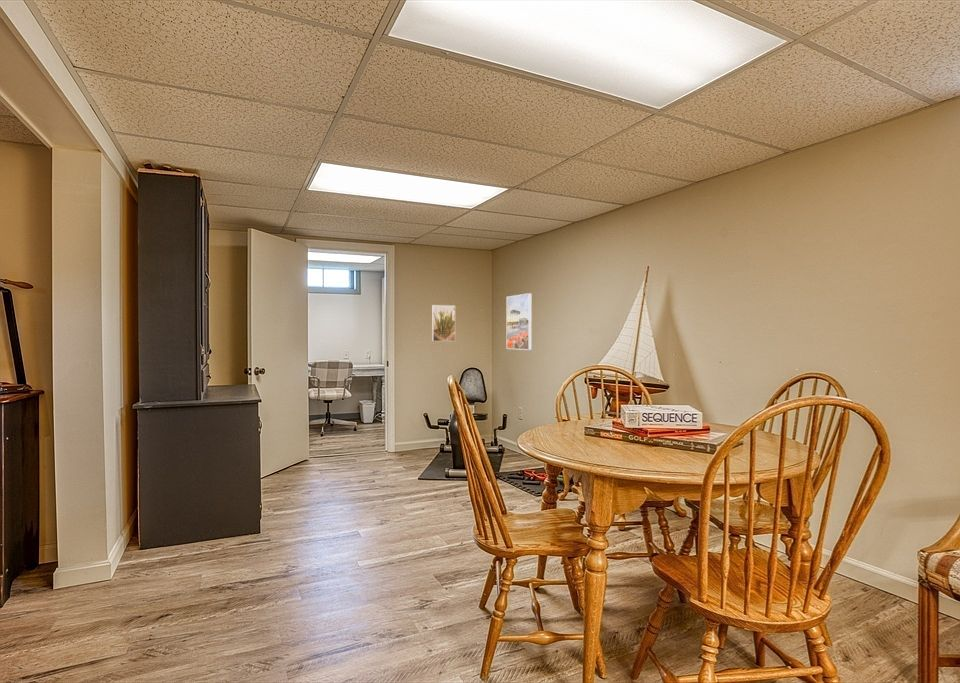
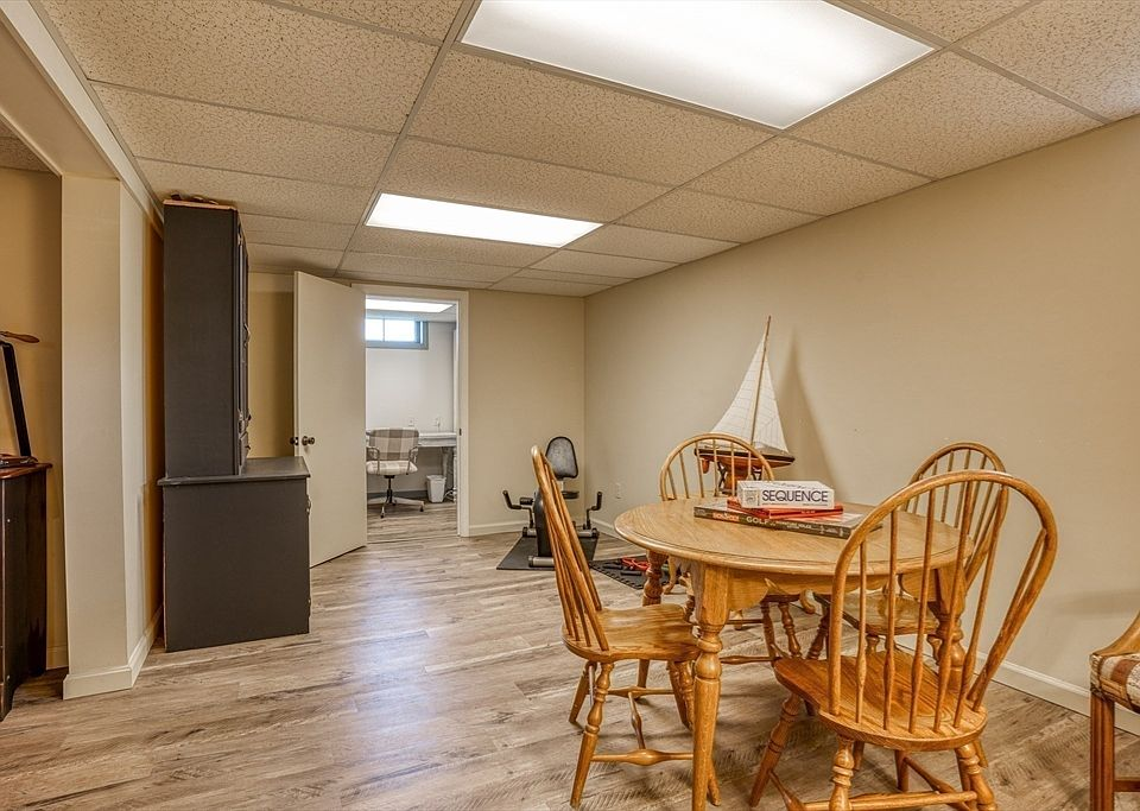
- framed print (518, 322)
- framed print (443, 323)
